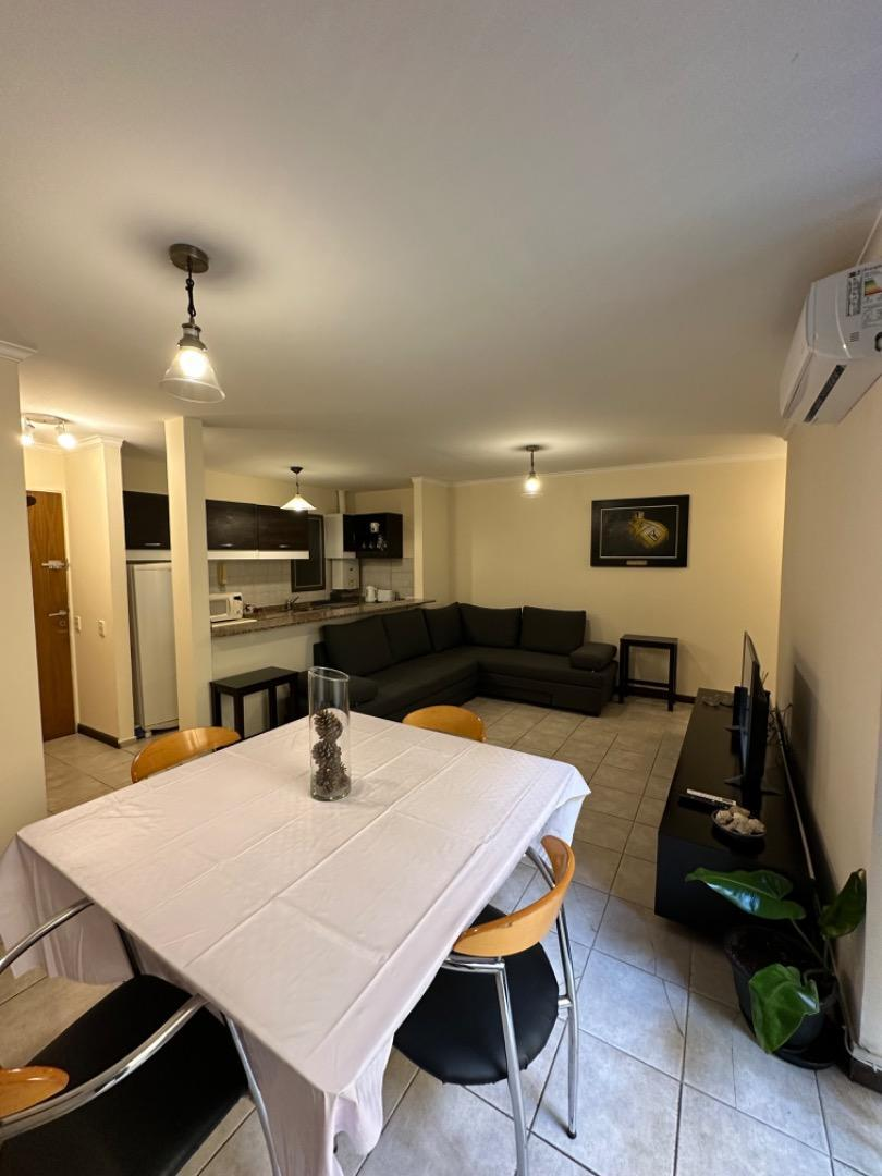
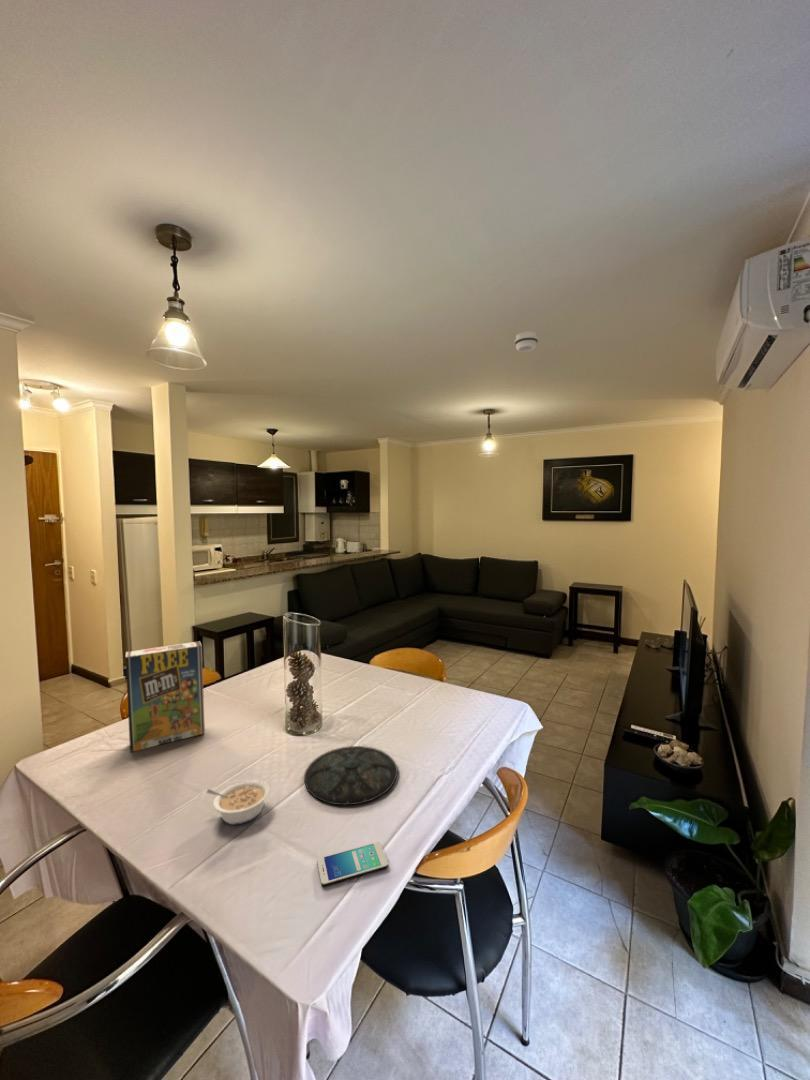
+ legume (240, 803)
+ smartphone (352, 862)
+ plate (351, 767)
+ cereal box (166, 693)
+ smoke detector (526, 342)
